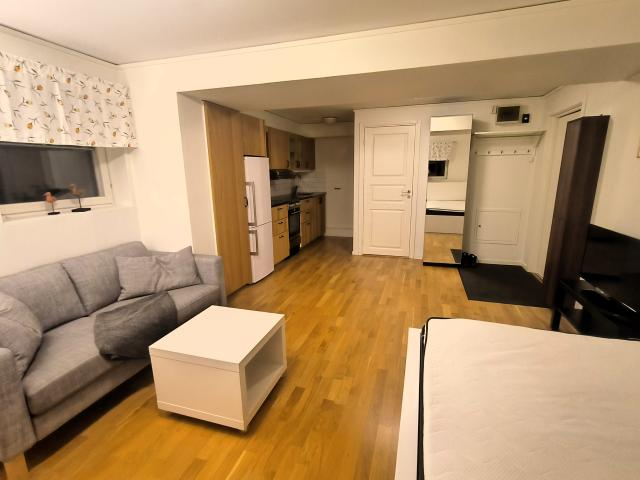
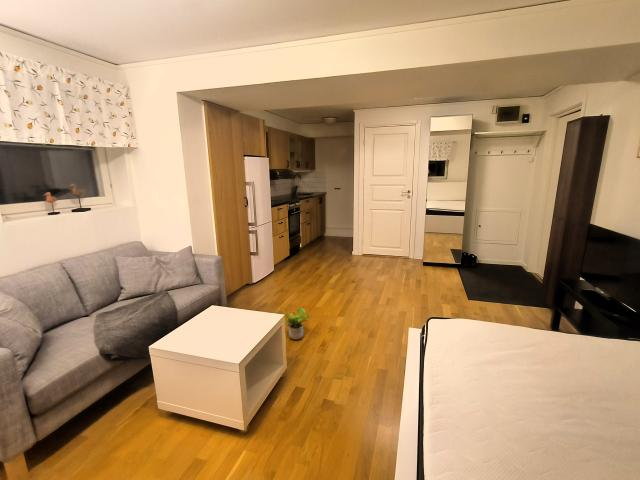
+ potted plant (296, 323)
